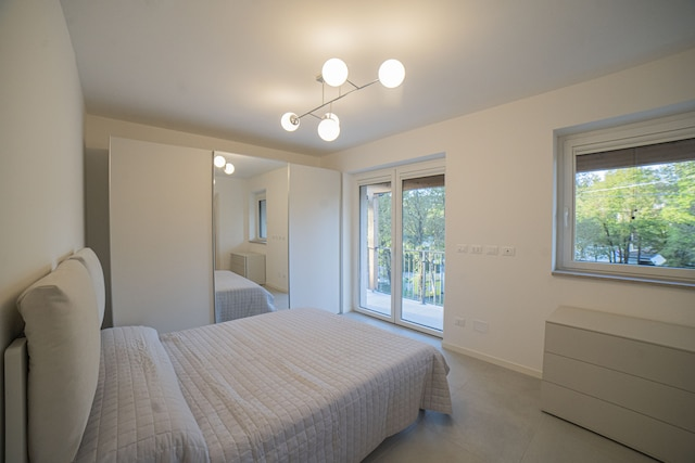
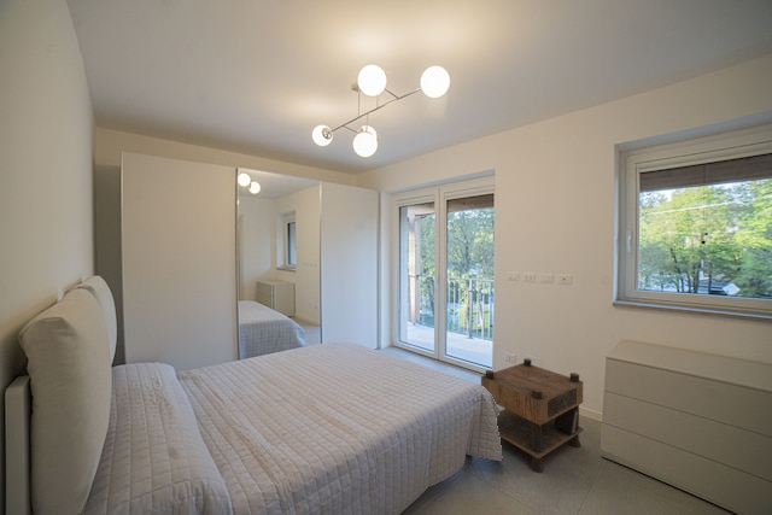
+ nightstand (530, 406)
